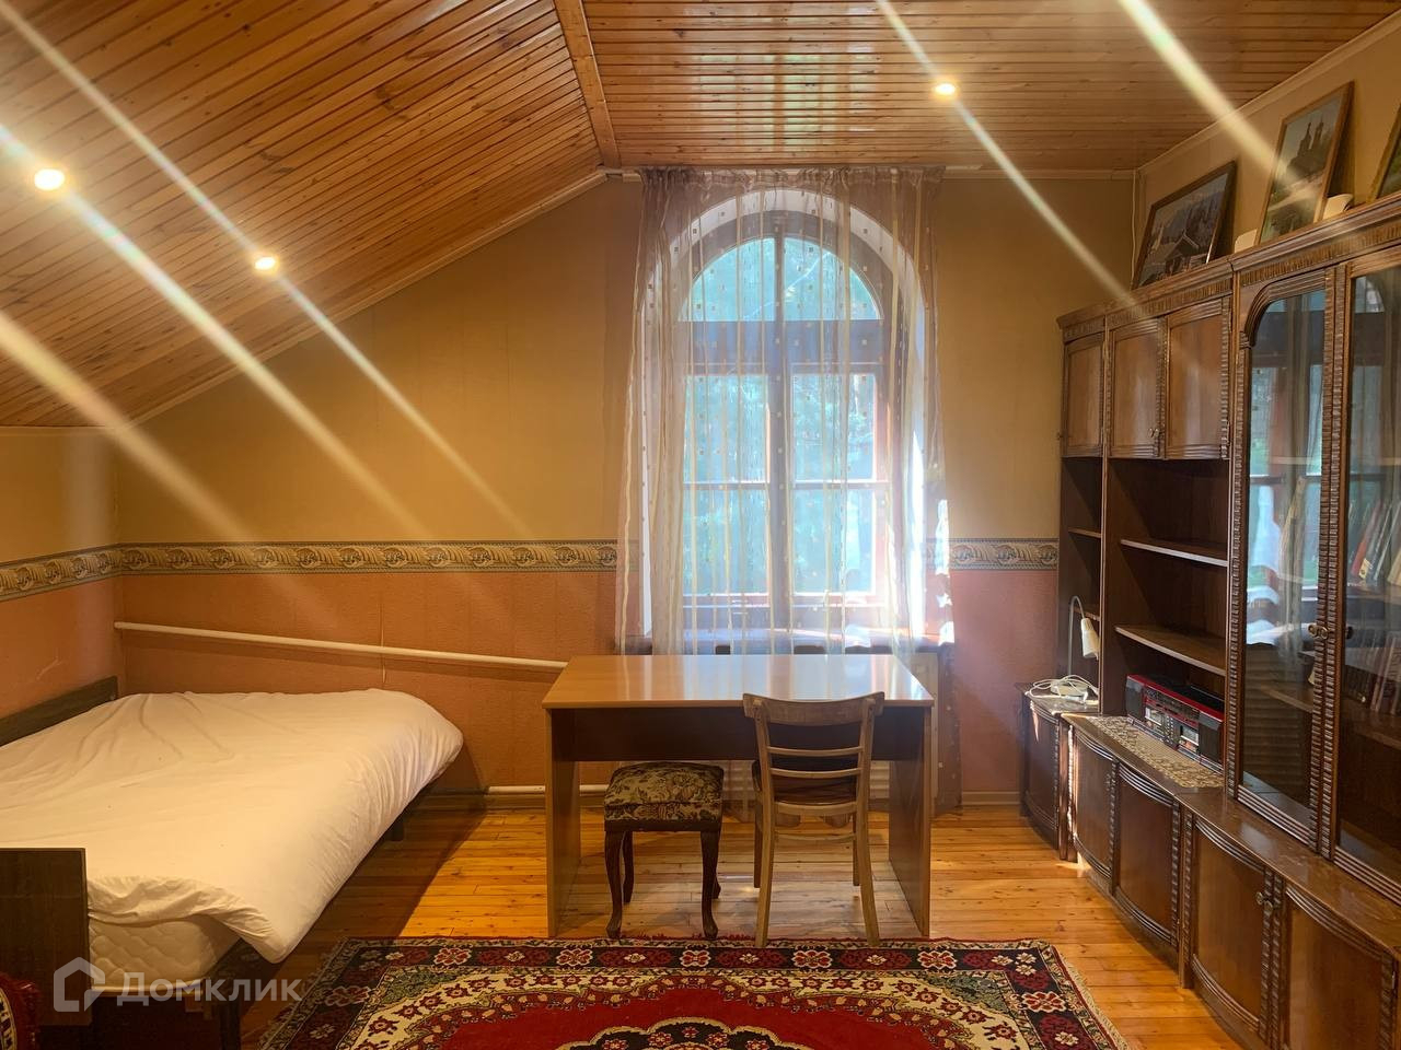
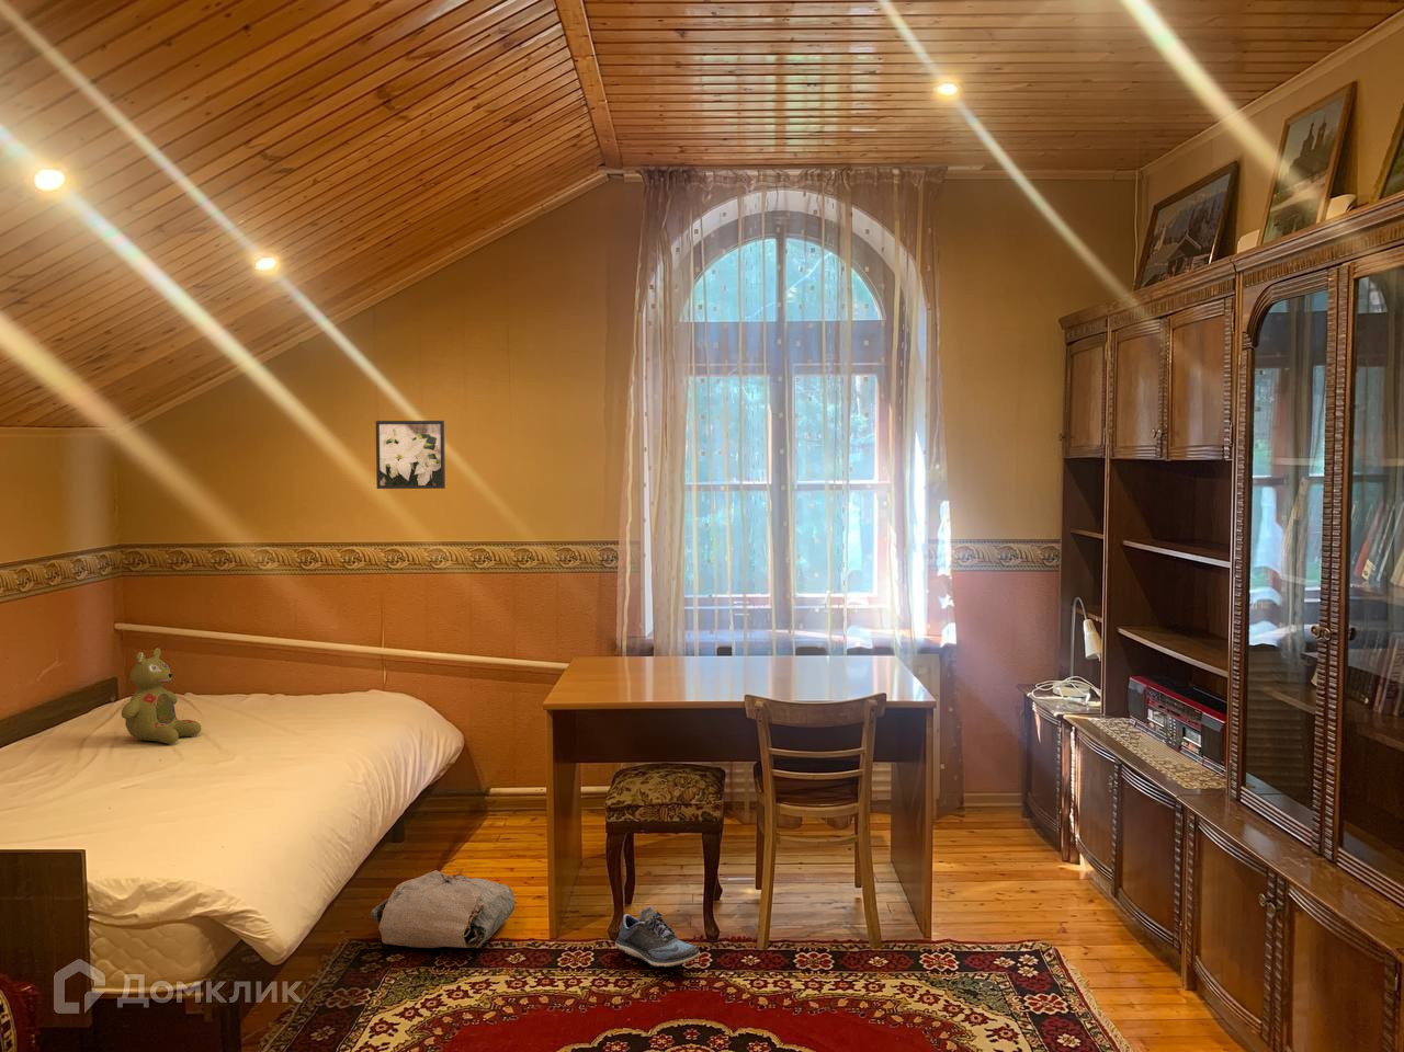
+ stuffed bear (161, 695)
+ shoe (654, 940)
+ bag (453, 902)
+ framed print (410, 454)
